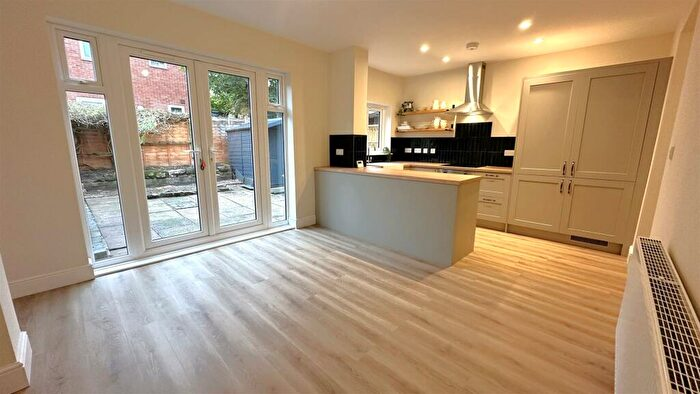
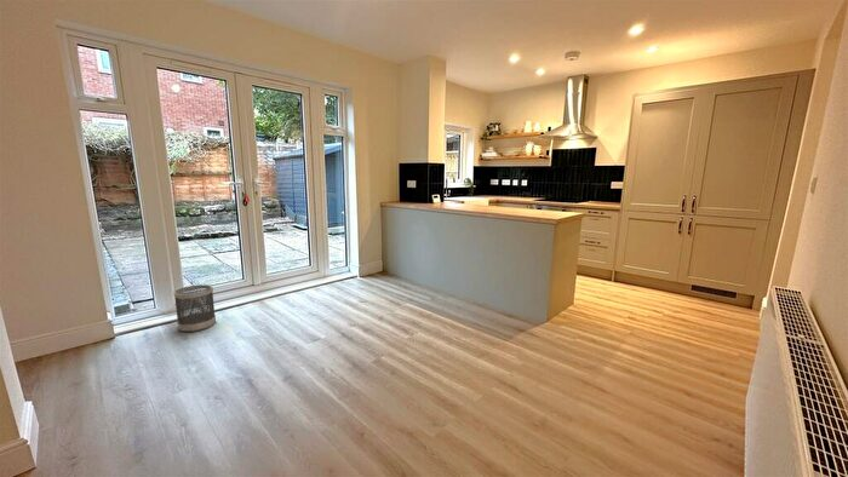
+ wastebasket (195, 308)
